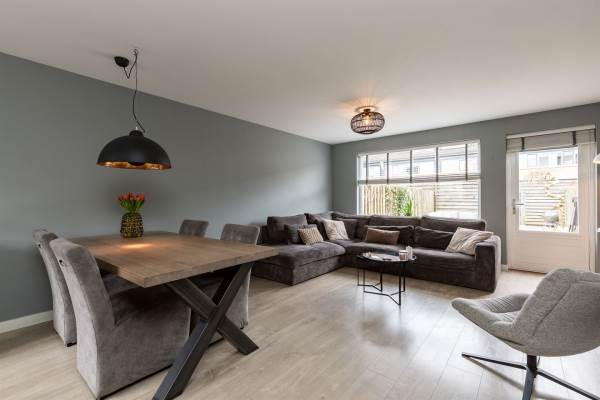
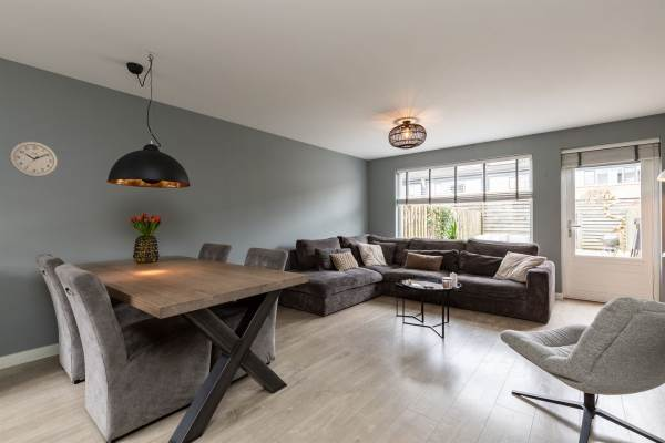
+ wall clock (34, 158)
